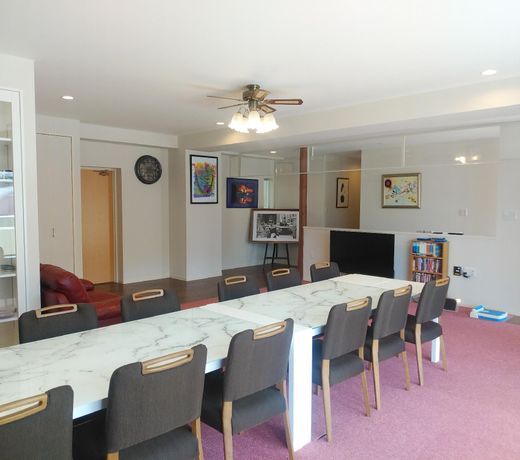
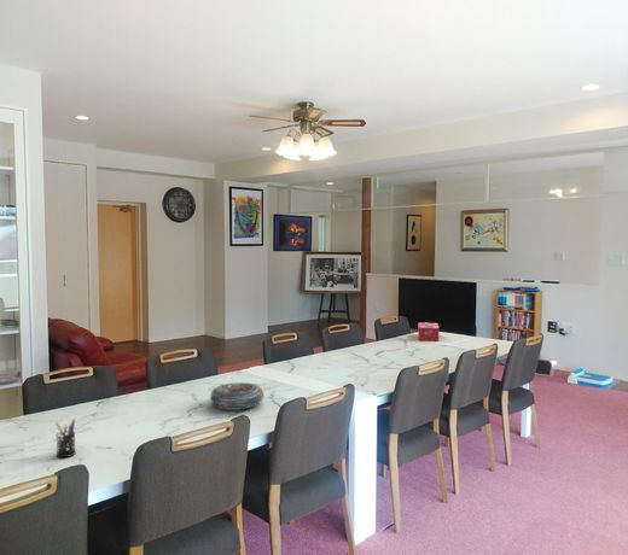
+ tissue box (428, 331)
+ pen holder (68, 436)
+ decorative bowl (237, 395)
